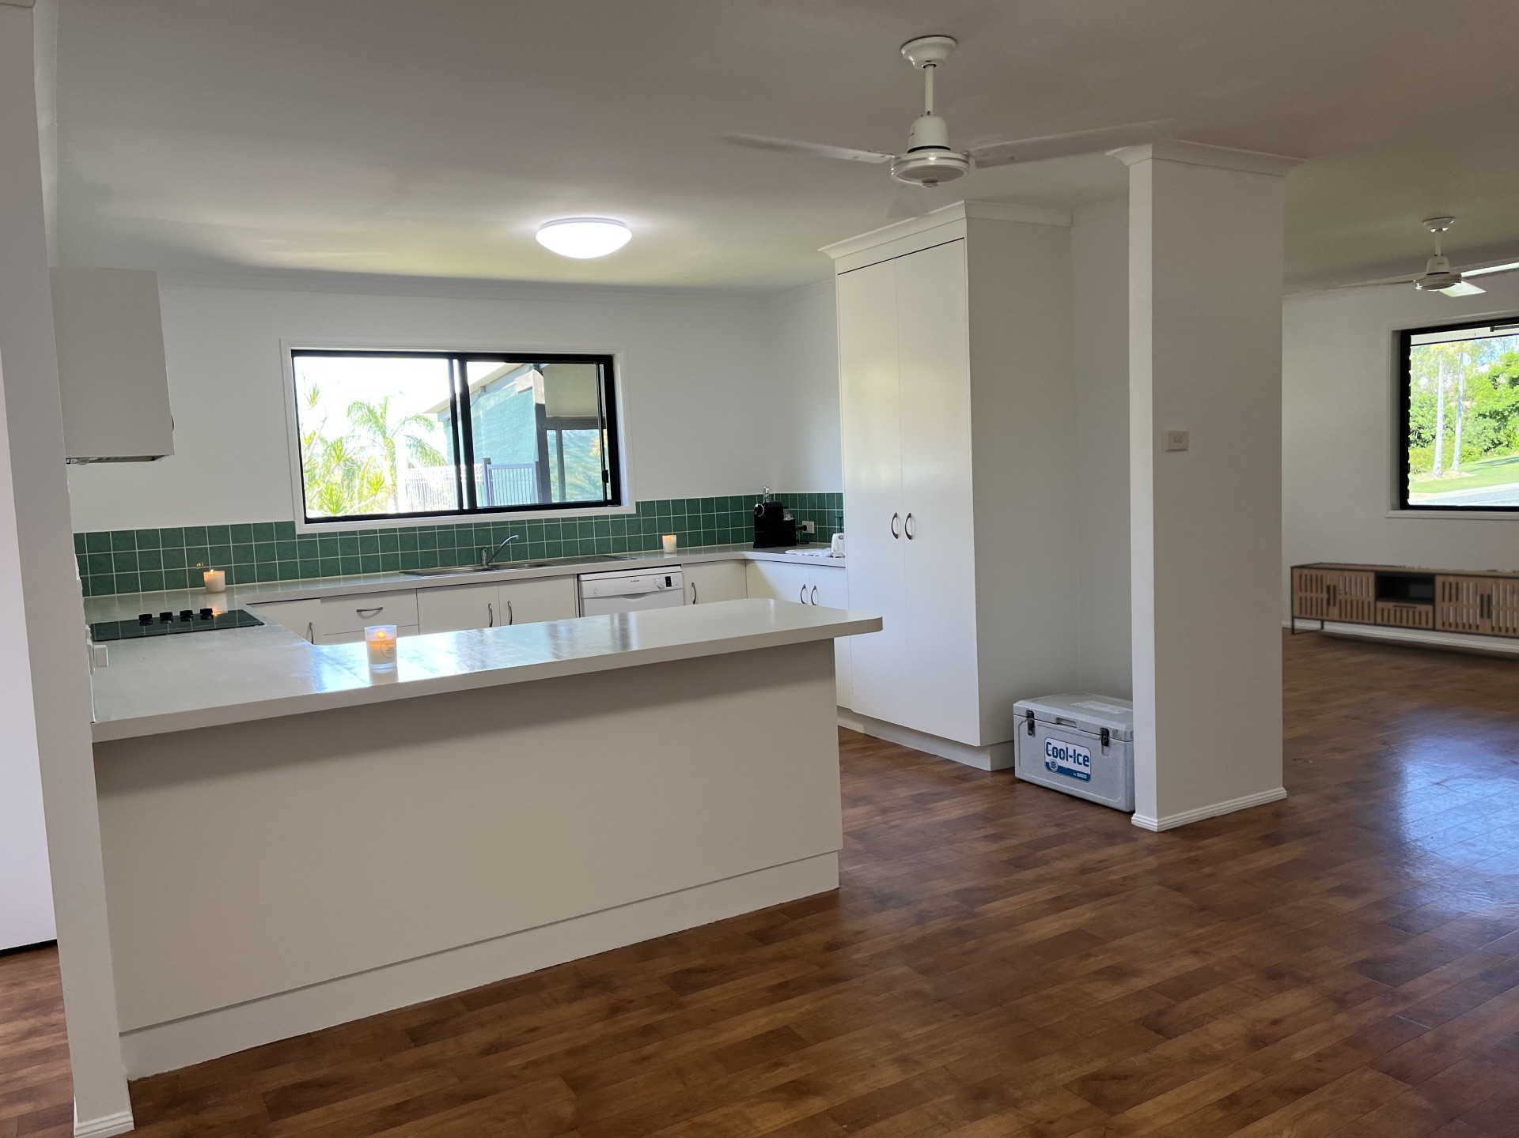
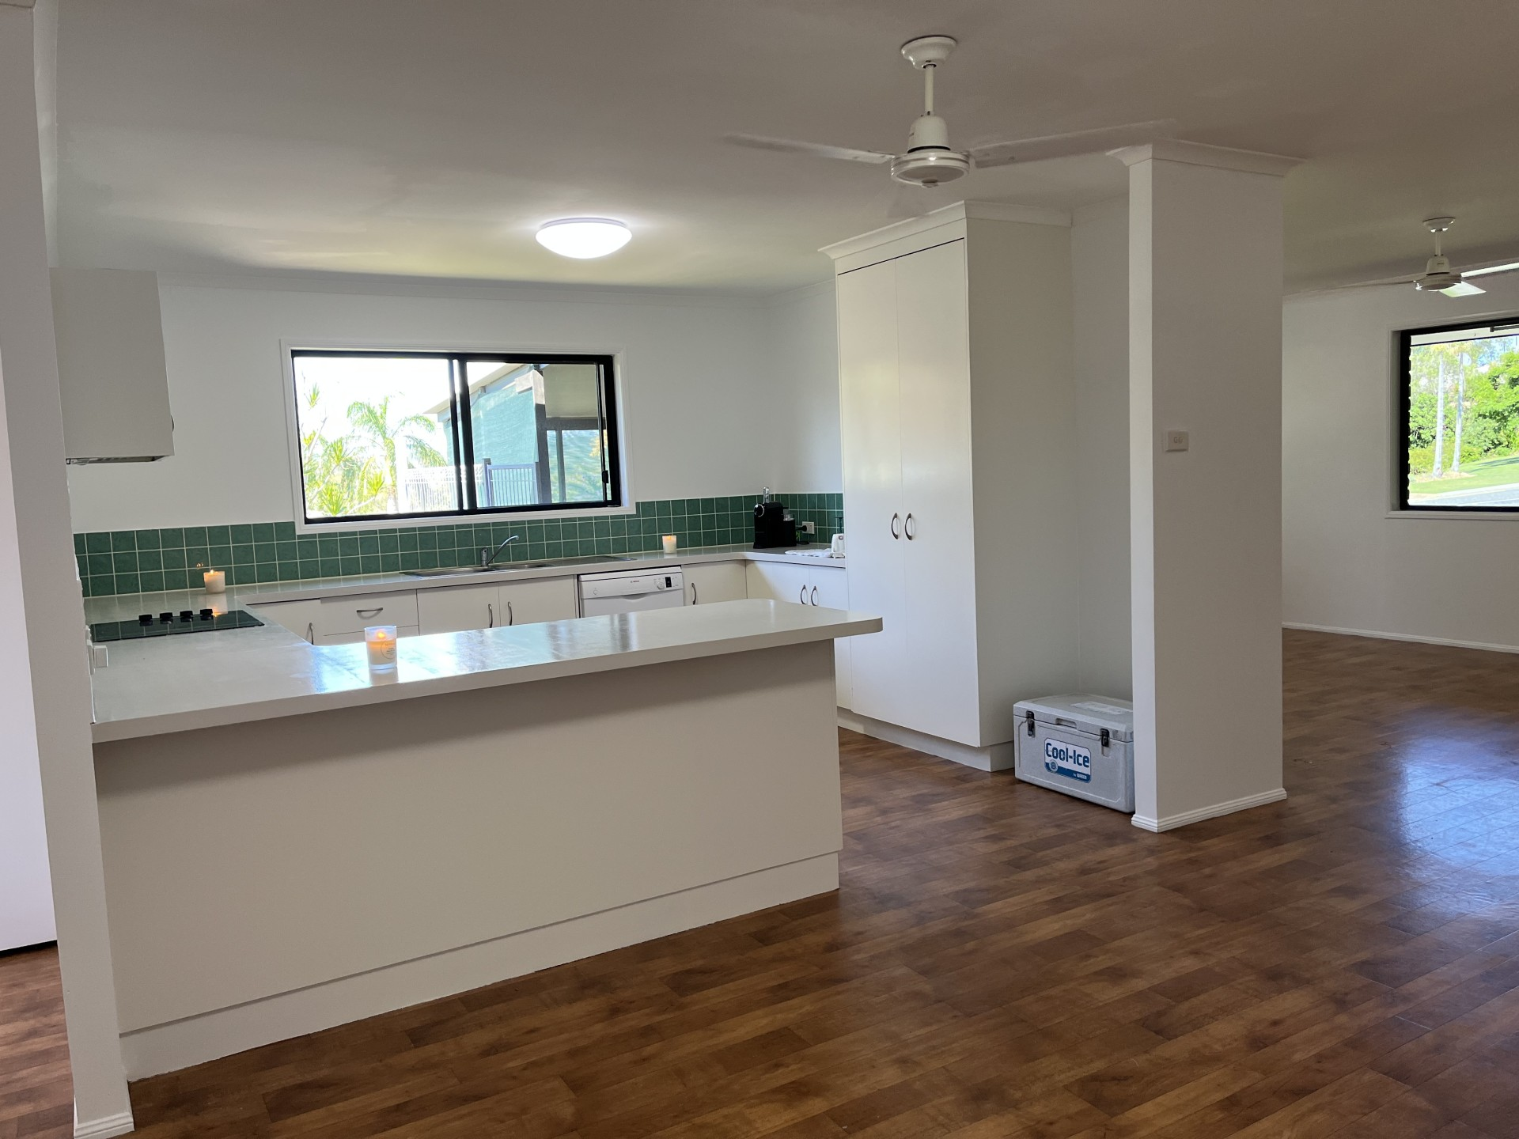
- media console (1419, 607)
